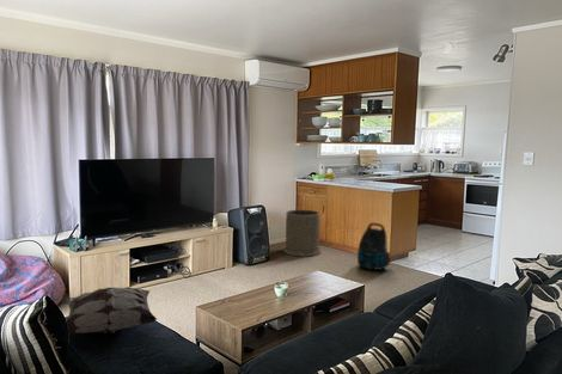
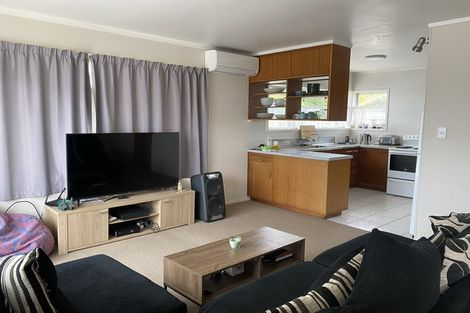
- vacuum cleaner (372, 246)
- trash can (303, 232)
- decorative pillow (108, 308)
